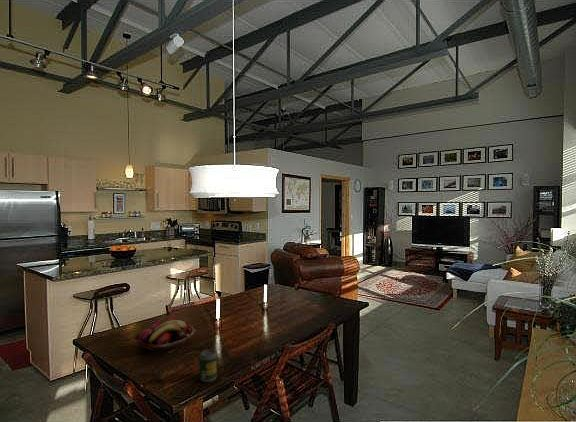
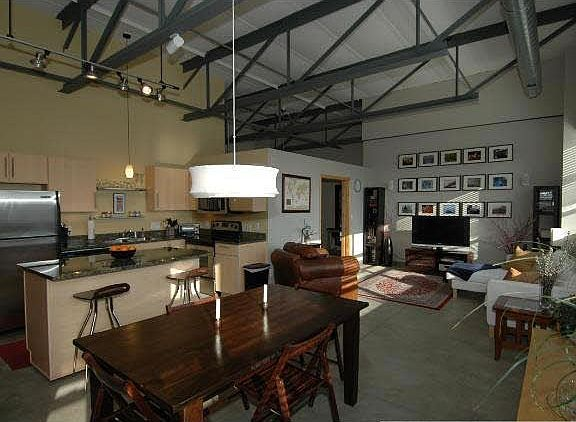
- fruit basket (165, 333)
- soda can (208, 365)
